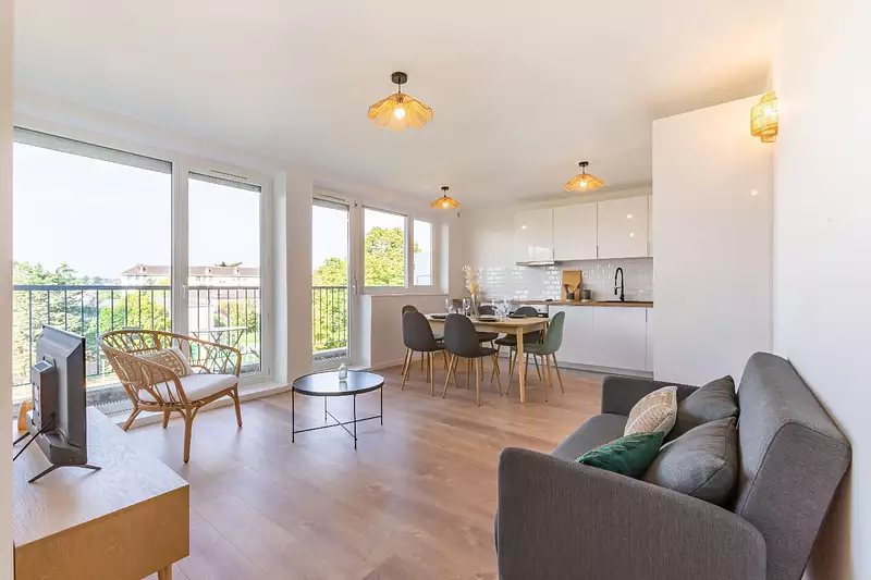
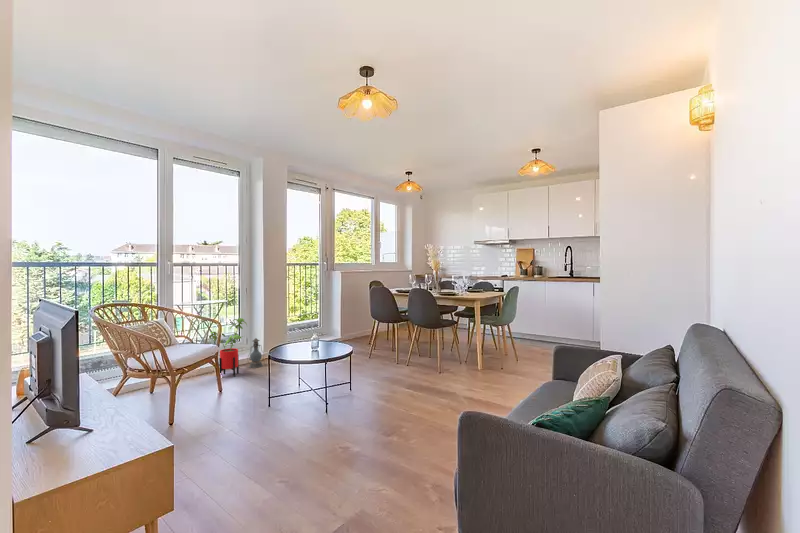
+ house plant (231, 346)
+ lantern (255, 352)
